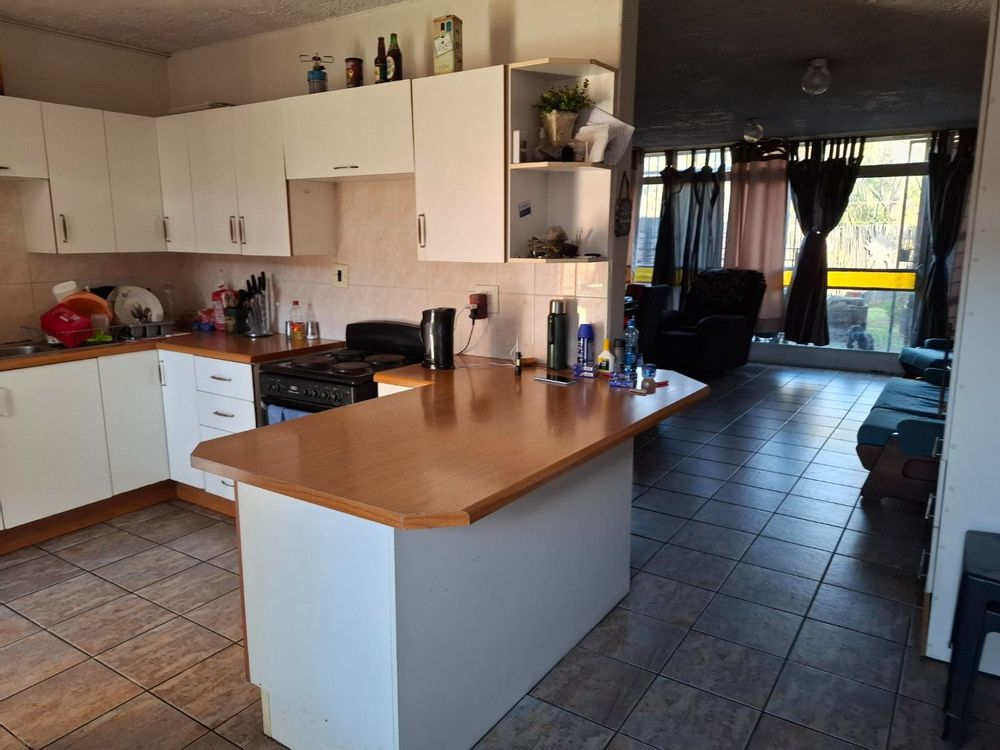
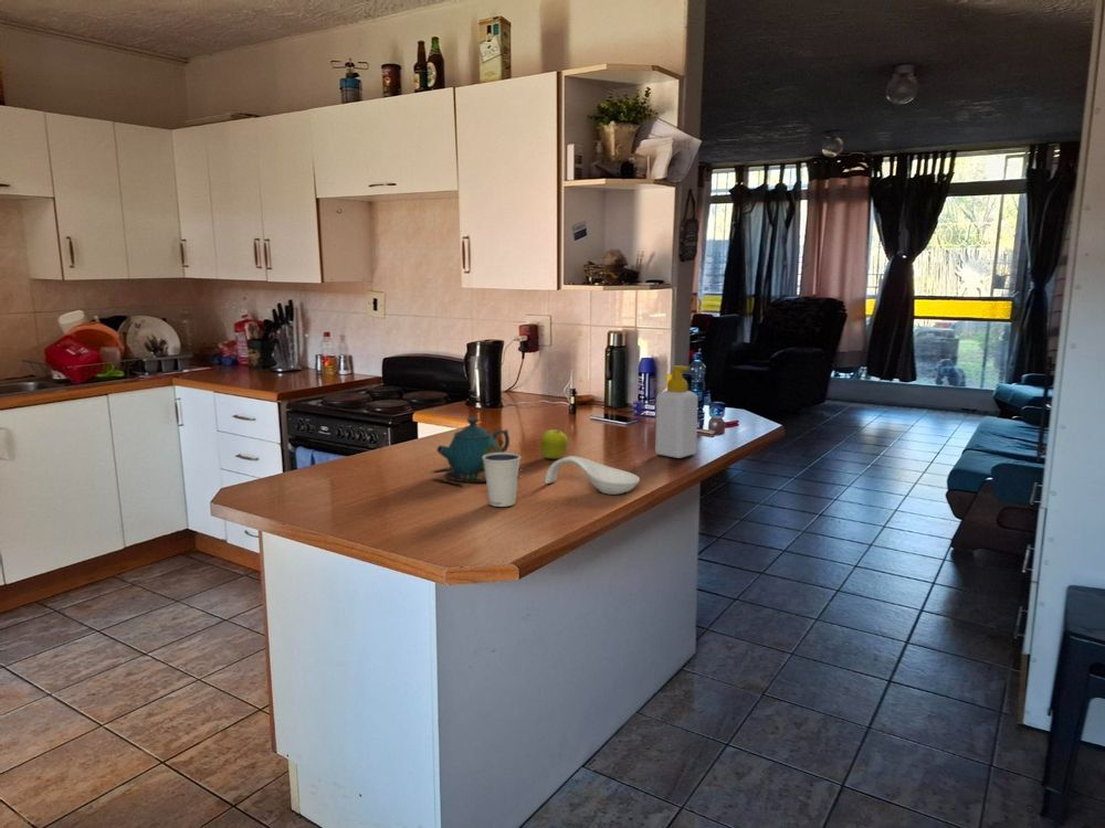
+ teapot (476, 446)
+ soap bottle (676, 411)
+ spoon rest (591, 474)
+ fruit (554, 444)
+ dixie cup (502, 480)
